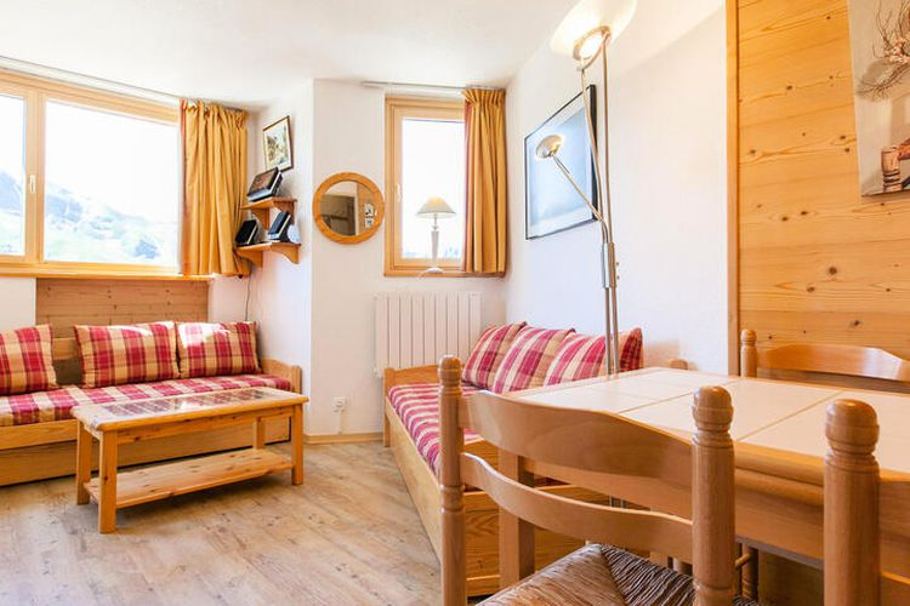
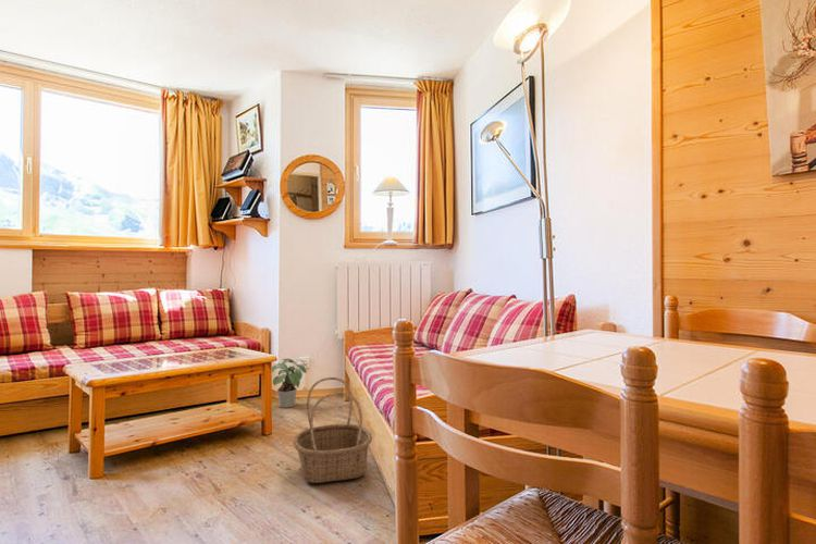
+ basket (333, 428)
+ potted plant (287, 383)
